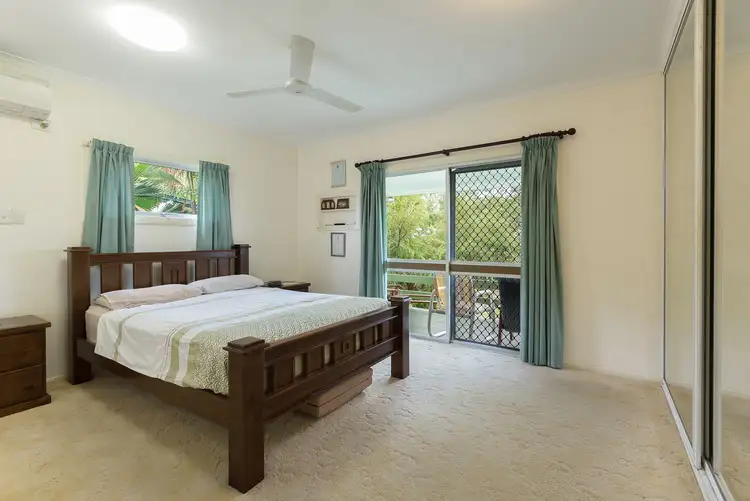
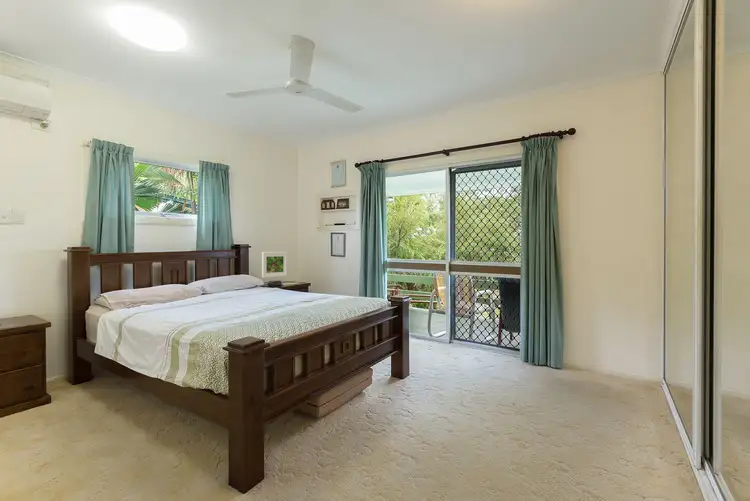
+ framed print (274, 264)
